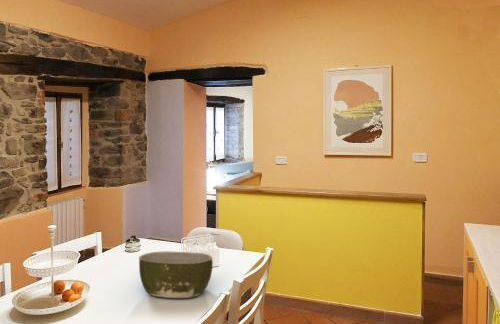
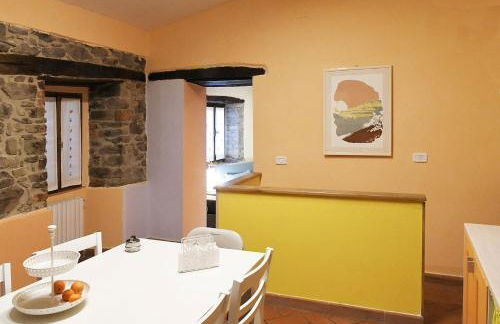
- bowl (175, 274)
